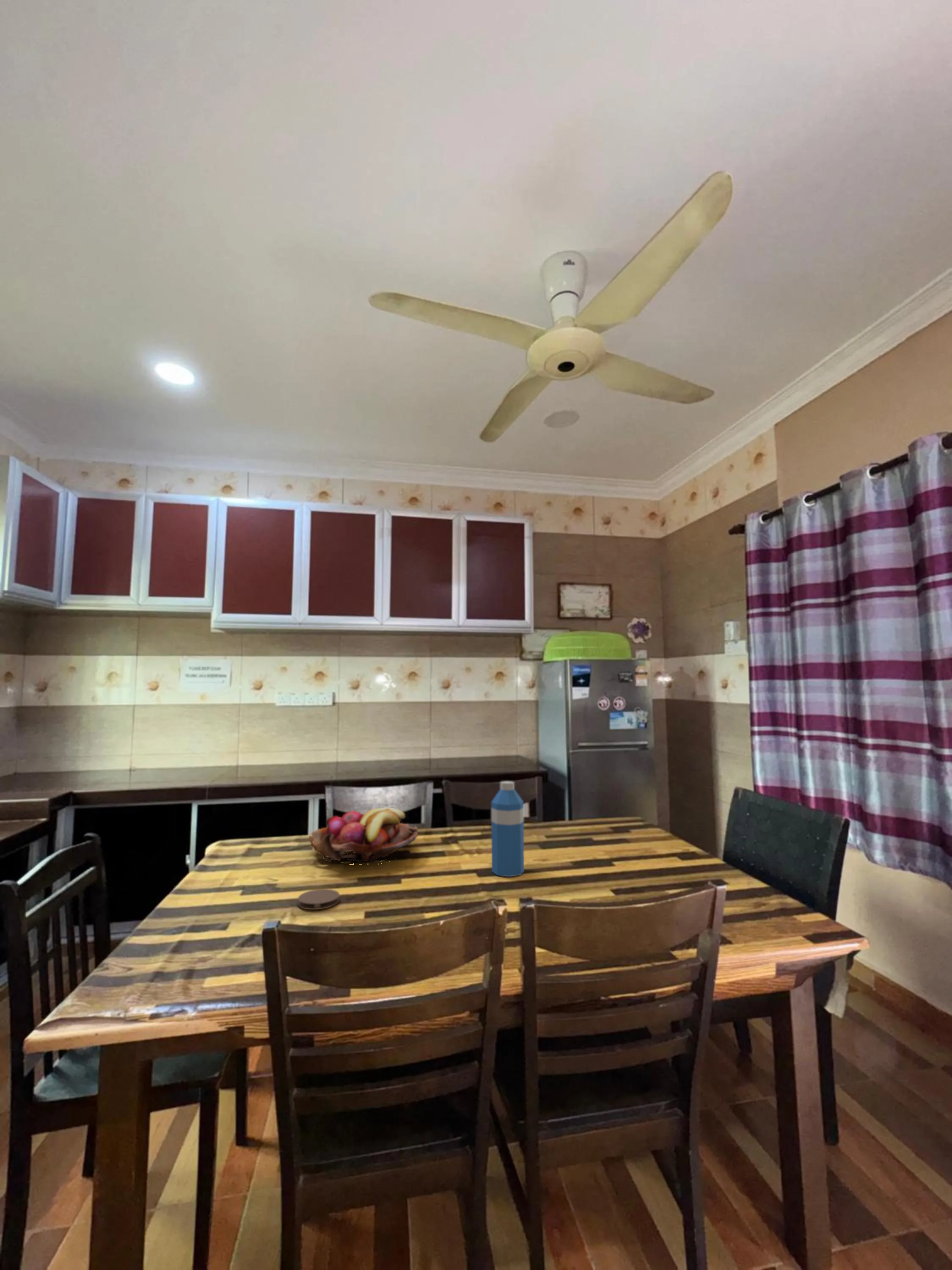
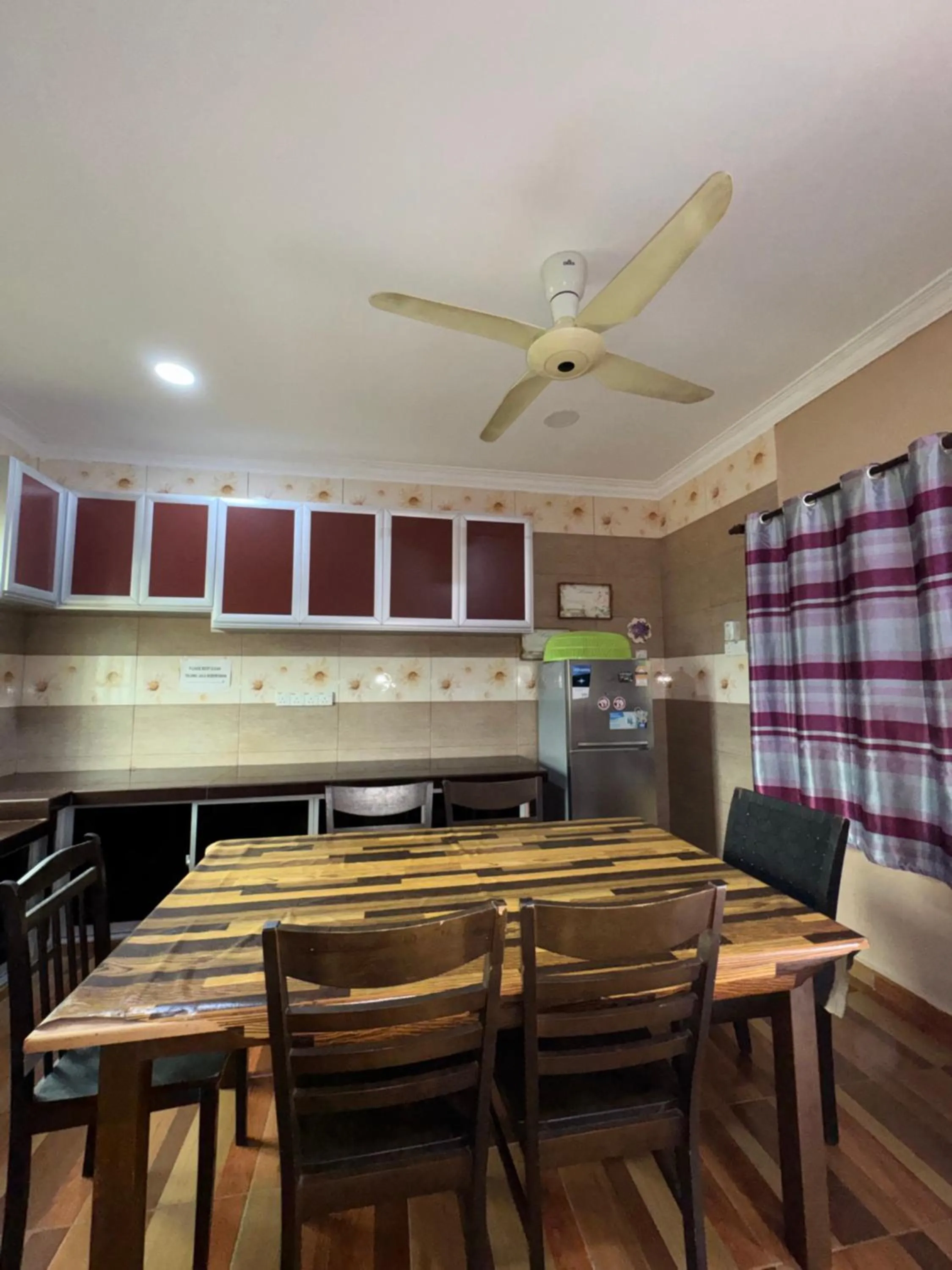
- coaster (319, 899)
- water bottle (507, 826)
- fruit basket (365, 833)
